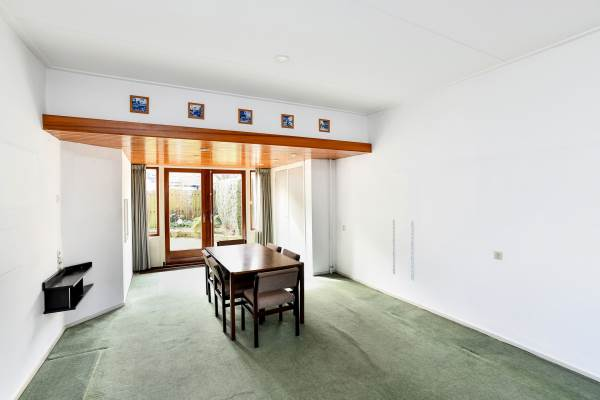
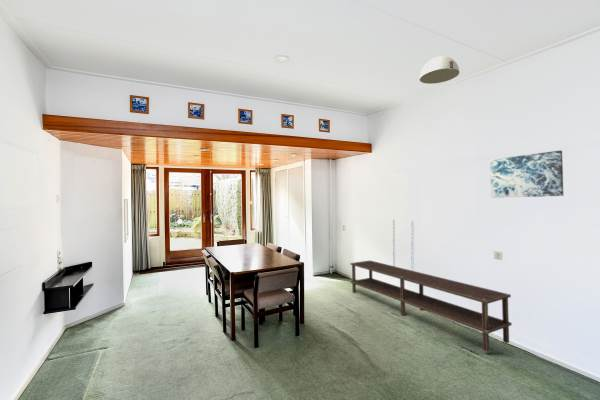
+ ceiling light (438, 67)
+ wall art (523, 176)
+ tv stand (413, 294)
